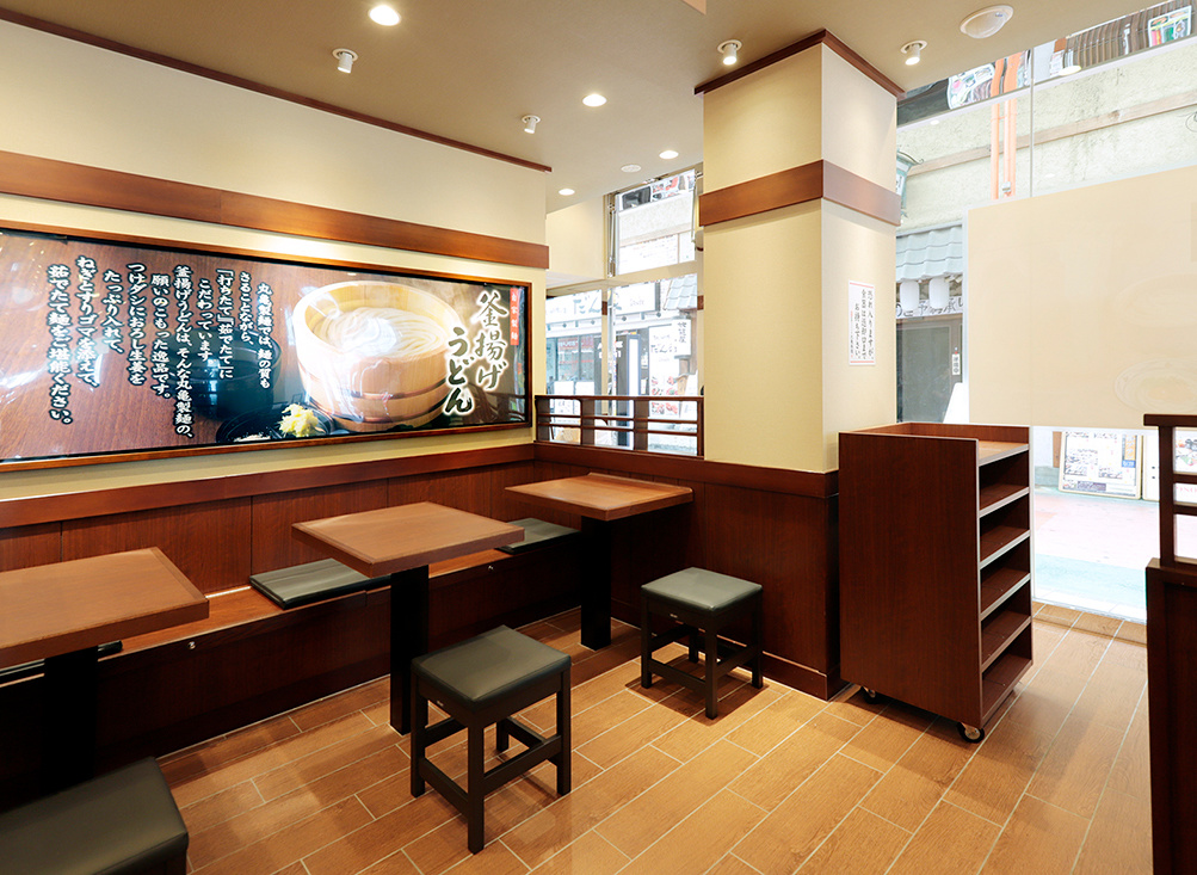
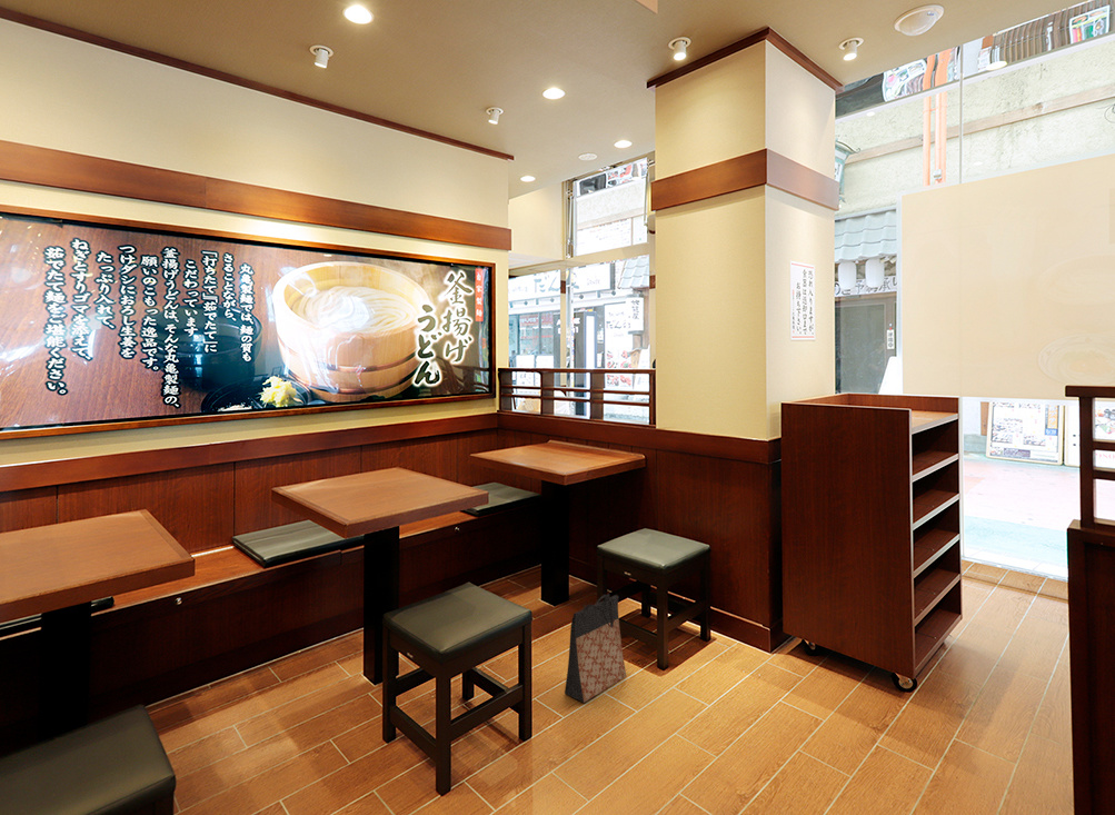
+ bag (596, 640)
